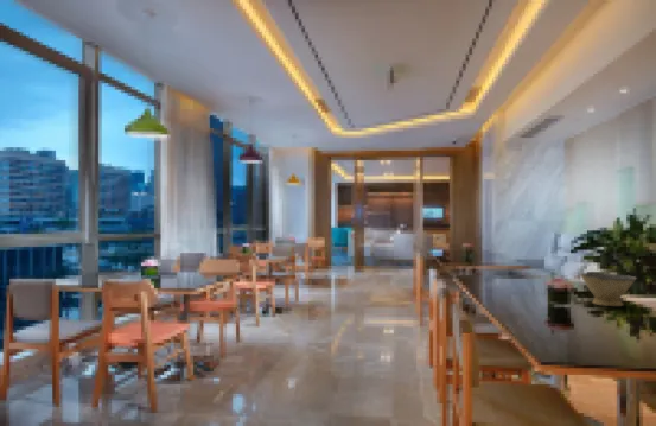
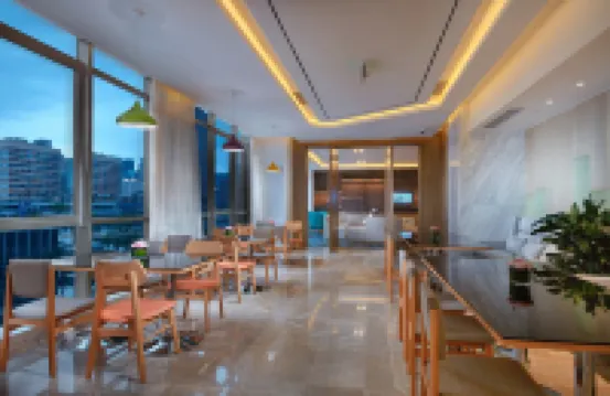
- bowl (607, 290)
